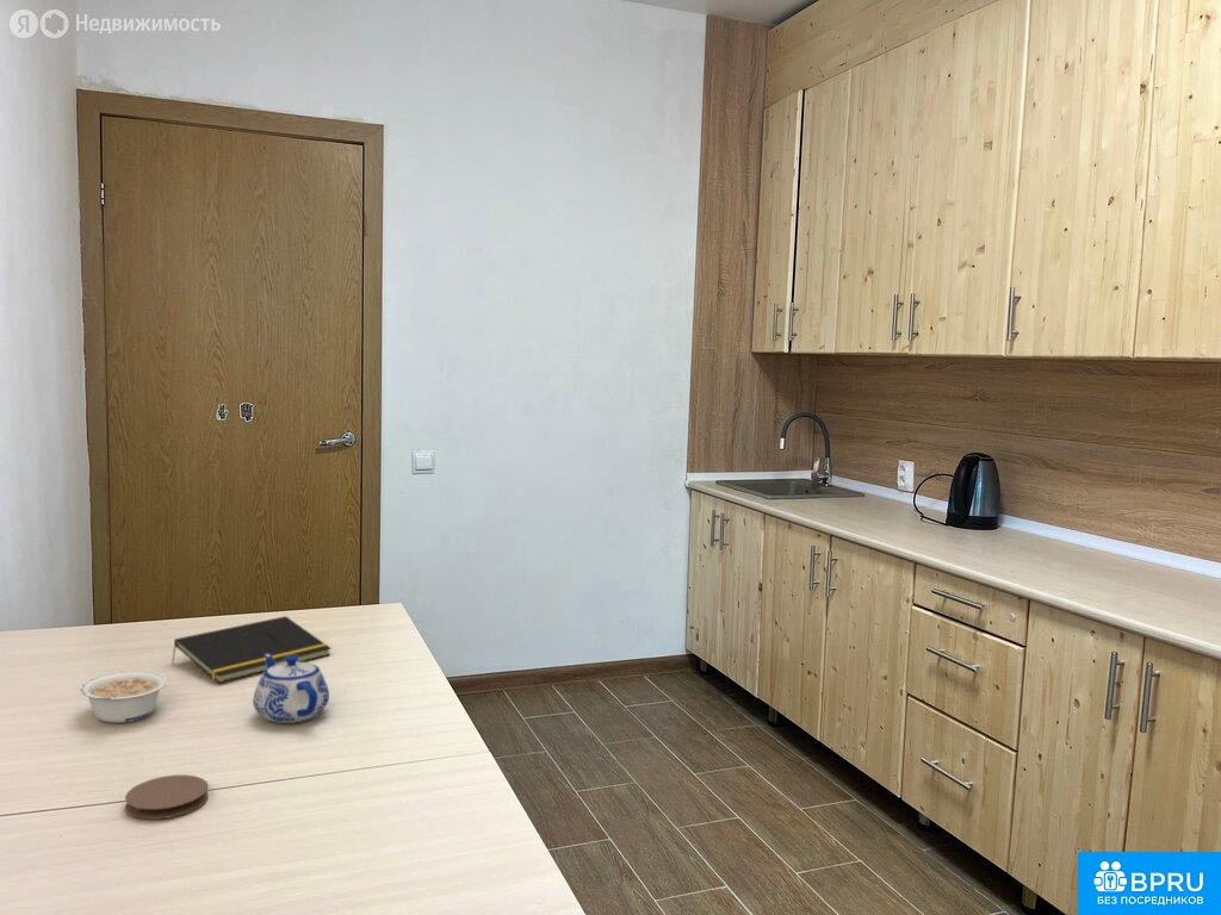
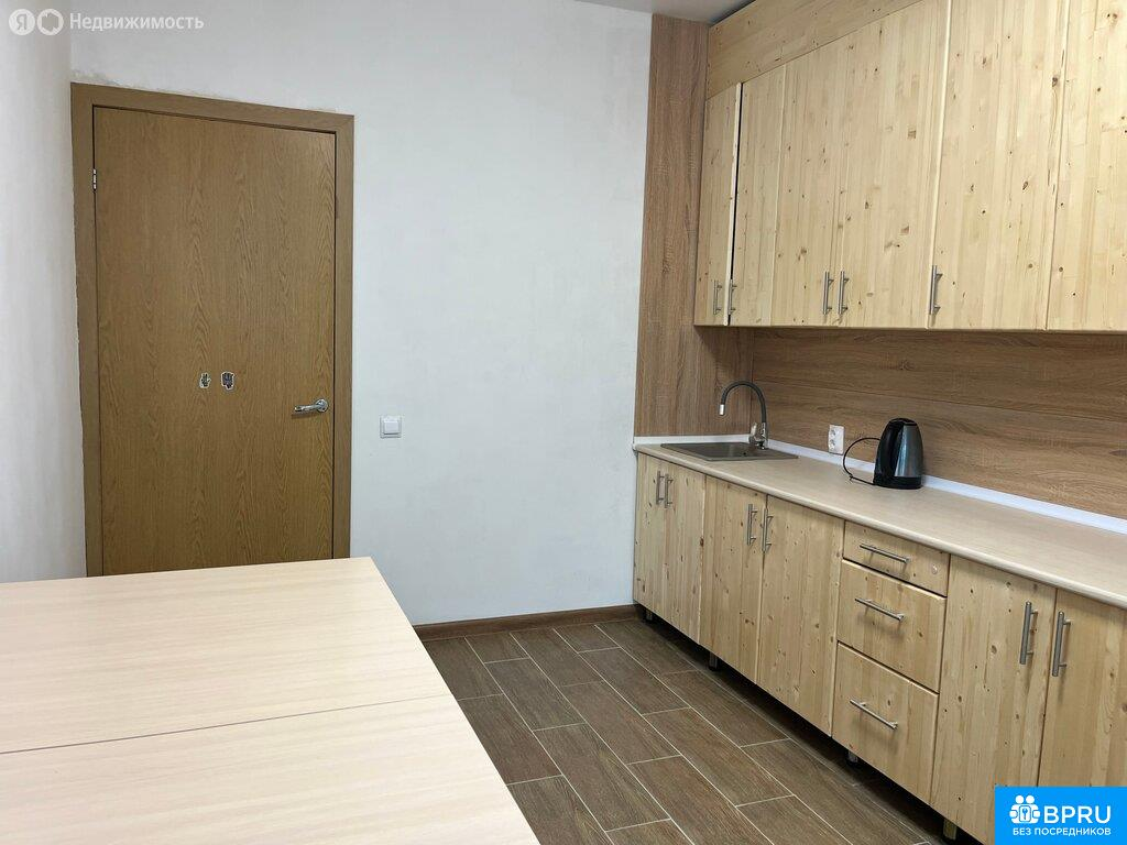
- notepad (254, 646)
- coaster (167, 796)
- teapot (289, 684)
- legume (125, 696)
